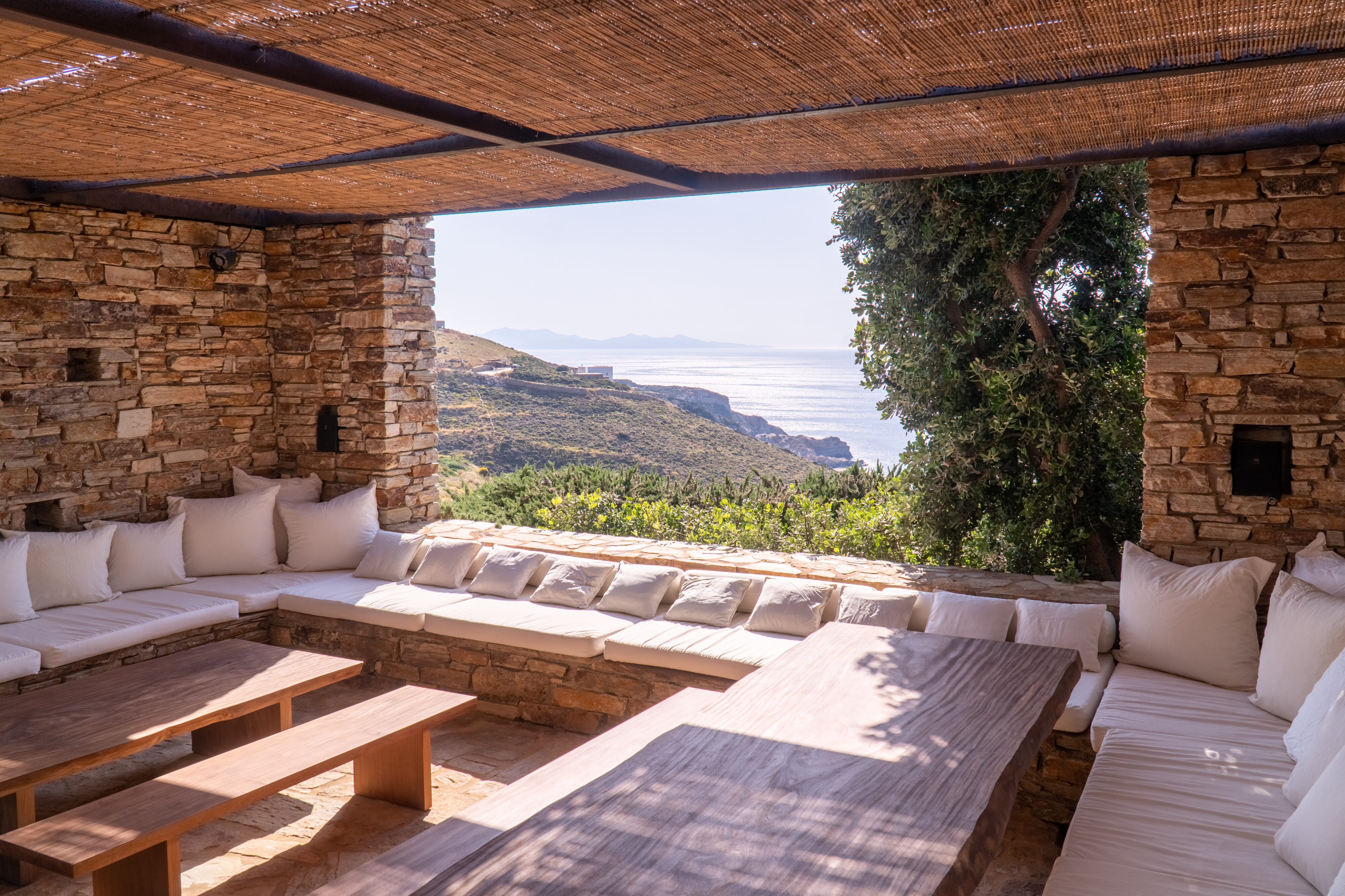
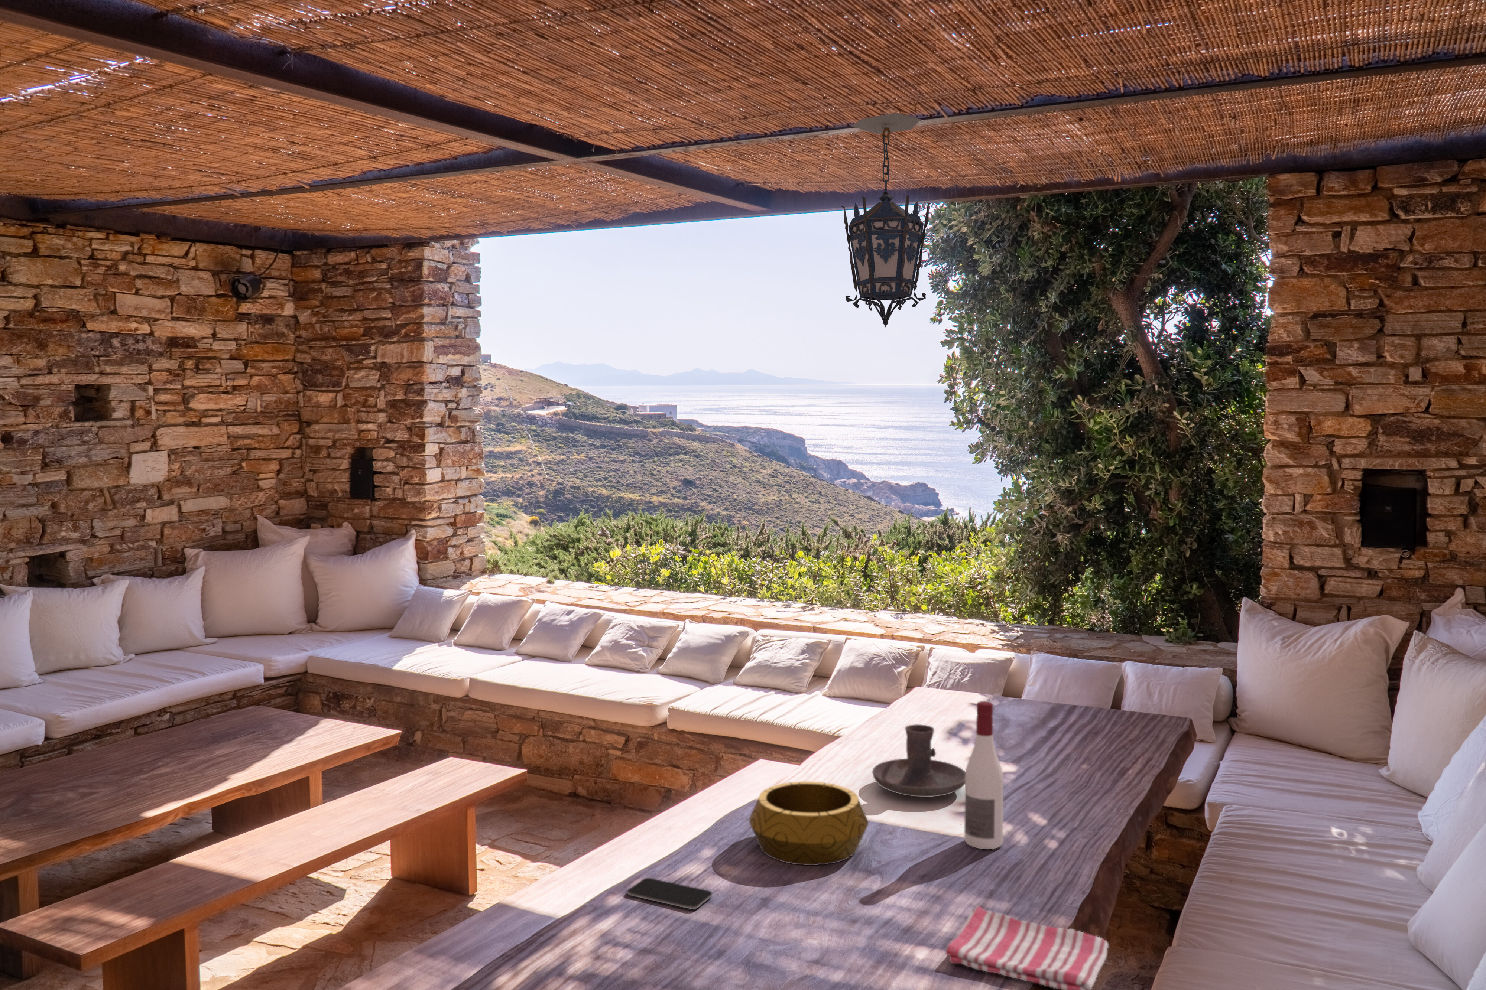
+ hanging lantern (886, 225)
+ smartphone (670, 893)
+ candle holder (917, 756)
+ alcohol (984, 773)
+ decorative bowl (809, 821)
+ dish towel (1027, 948)
